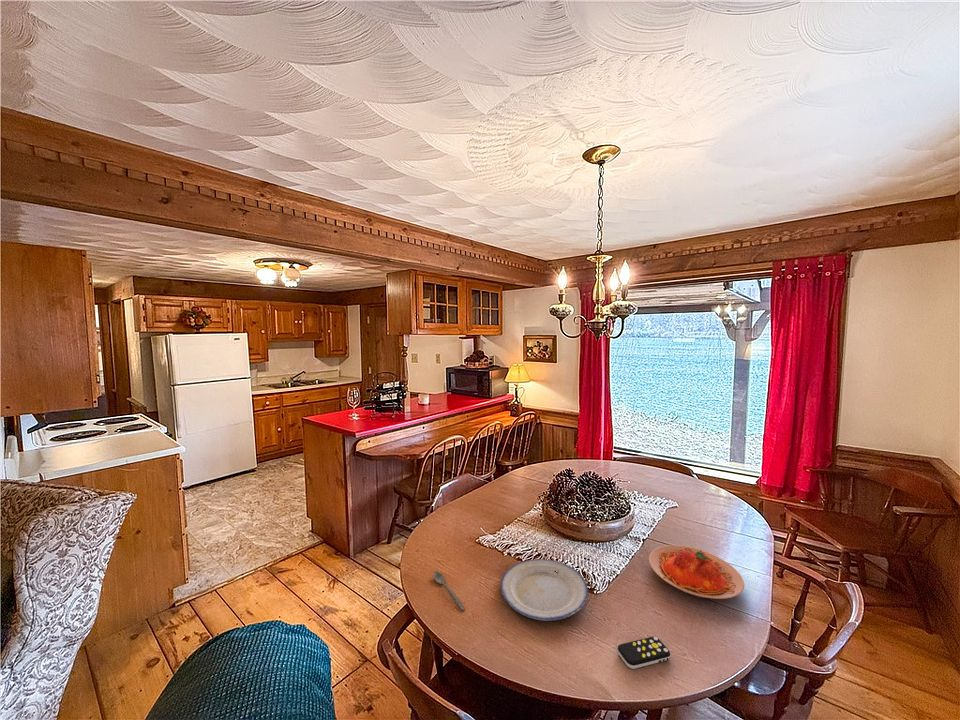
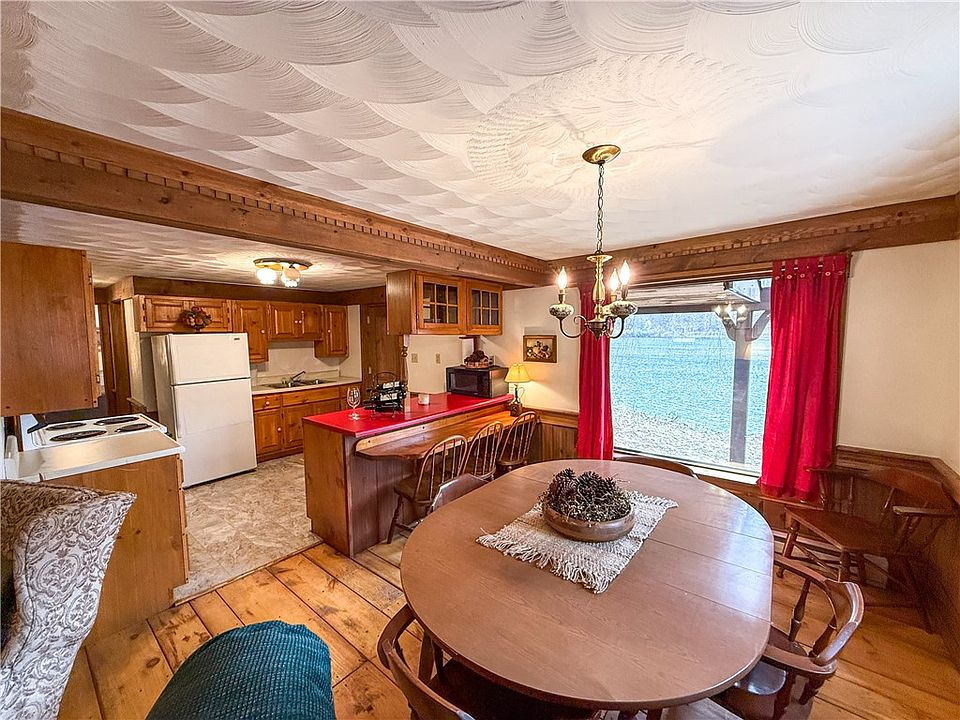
- plate (543, 587)
- spoon (448, 589)
- plate (694, 564)
- remote control (643, 651)
